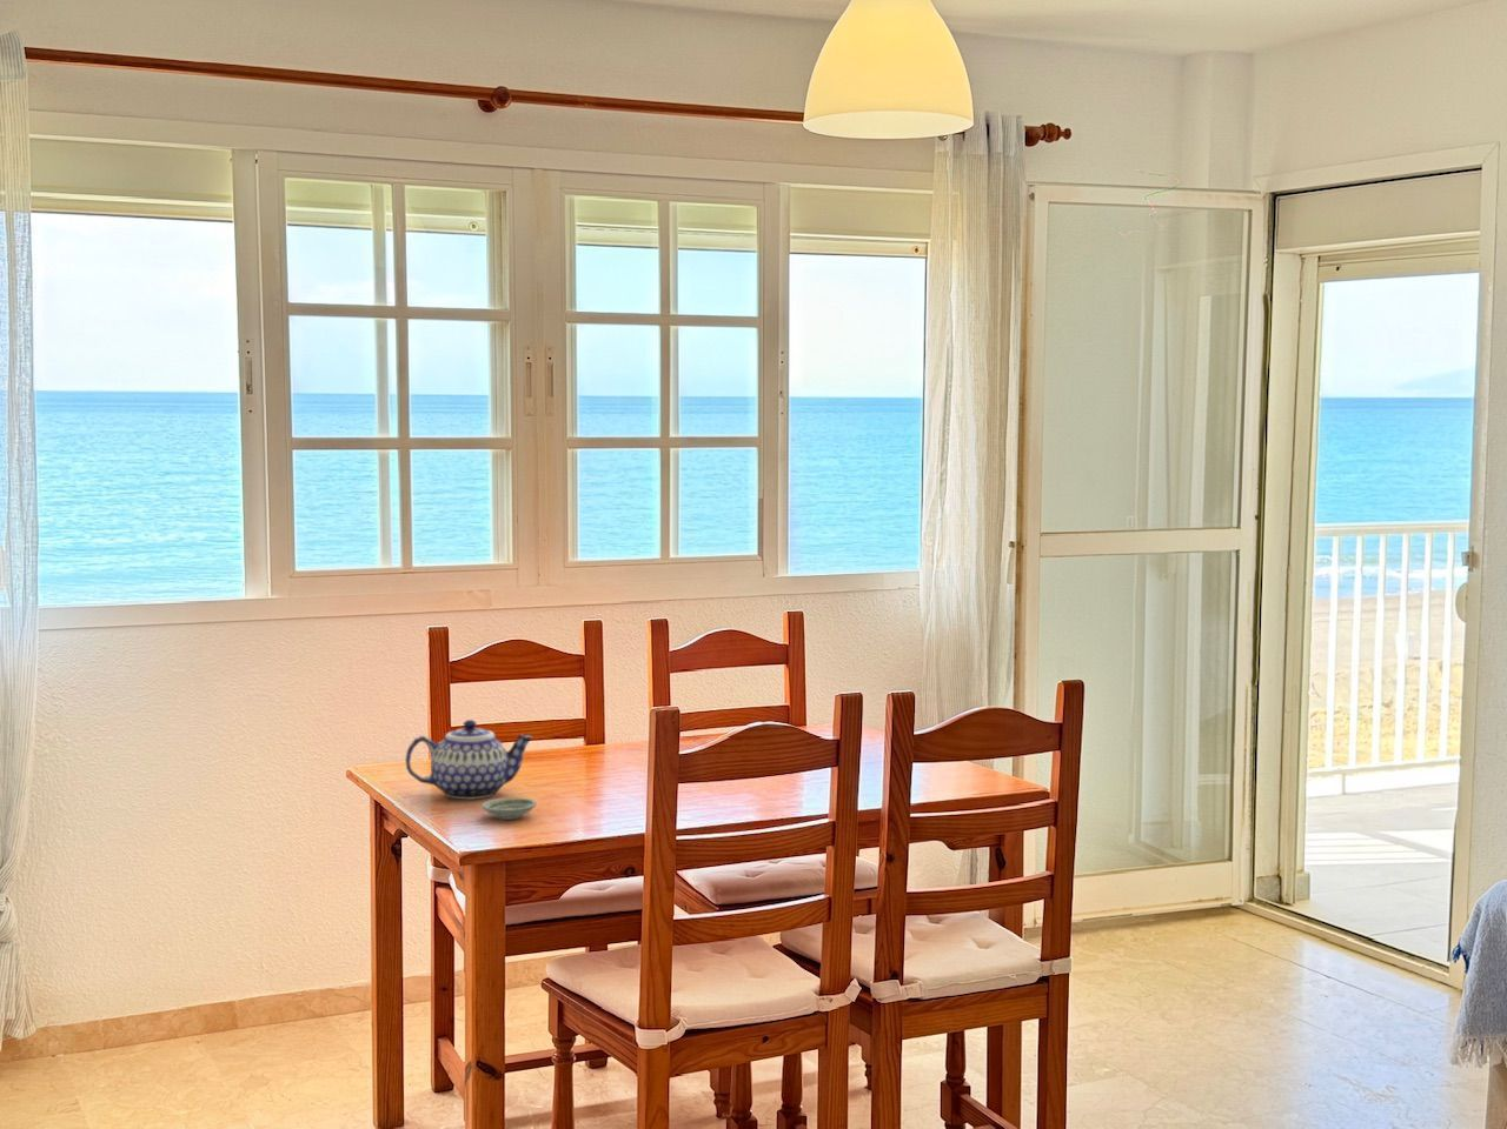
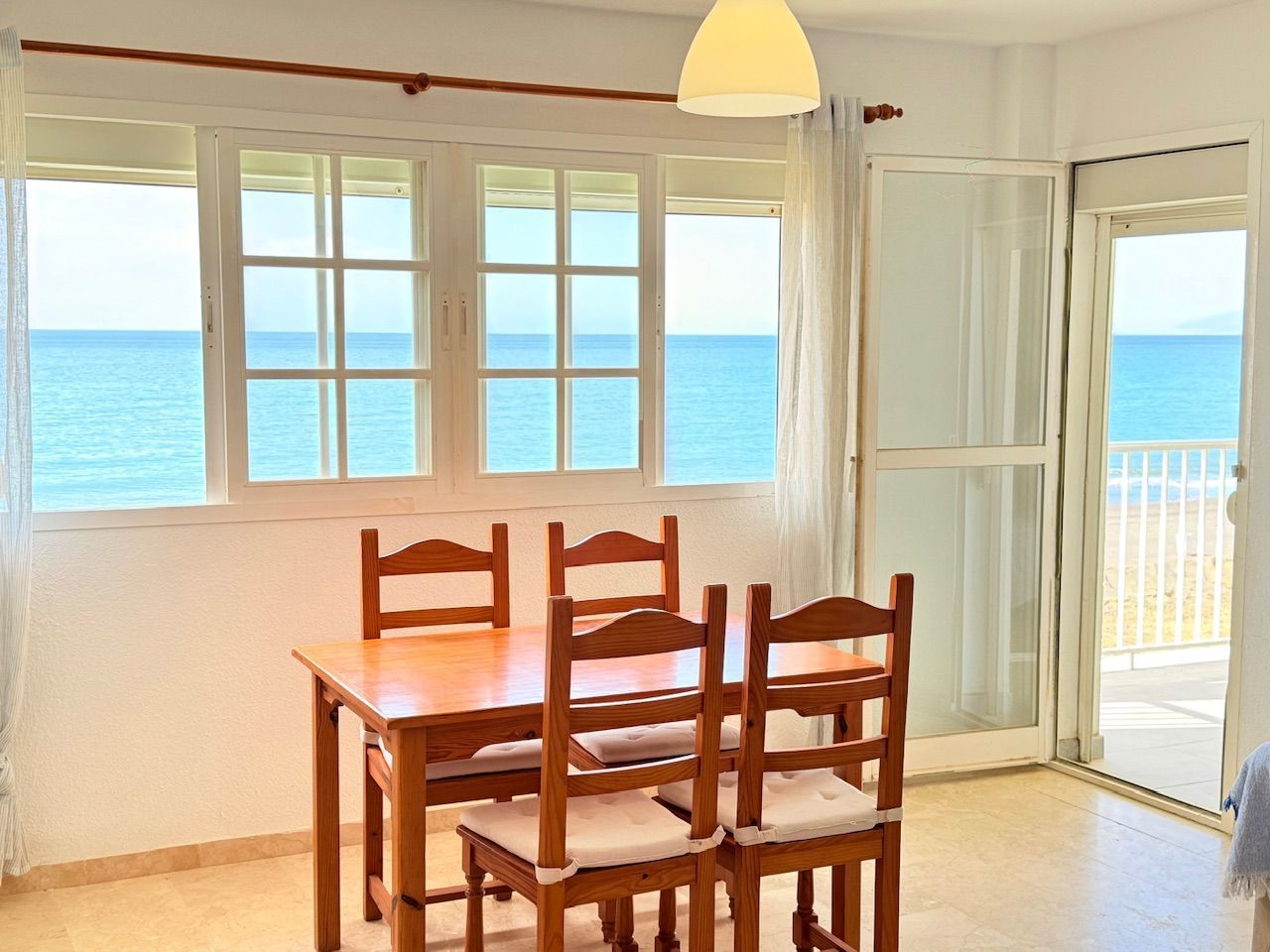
- teapot (470, 757)
- saucer (509, 809)
